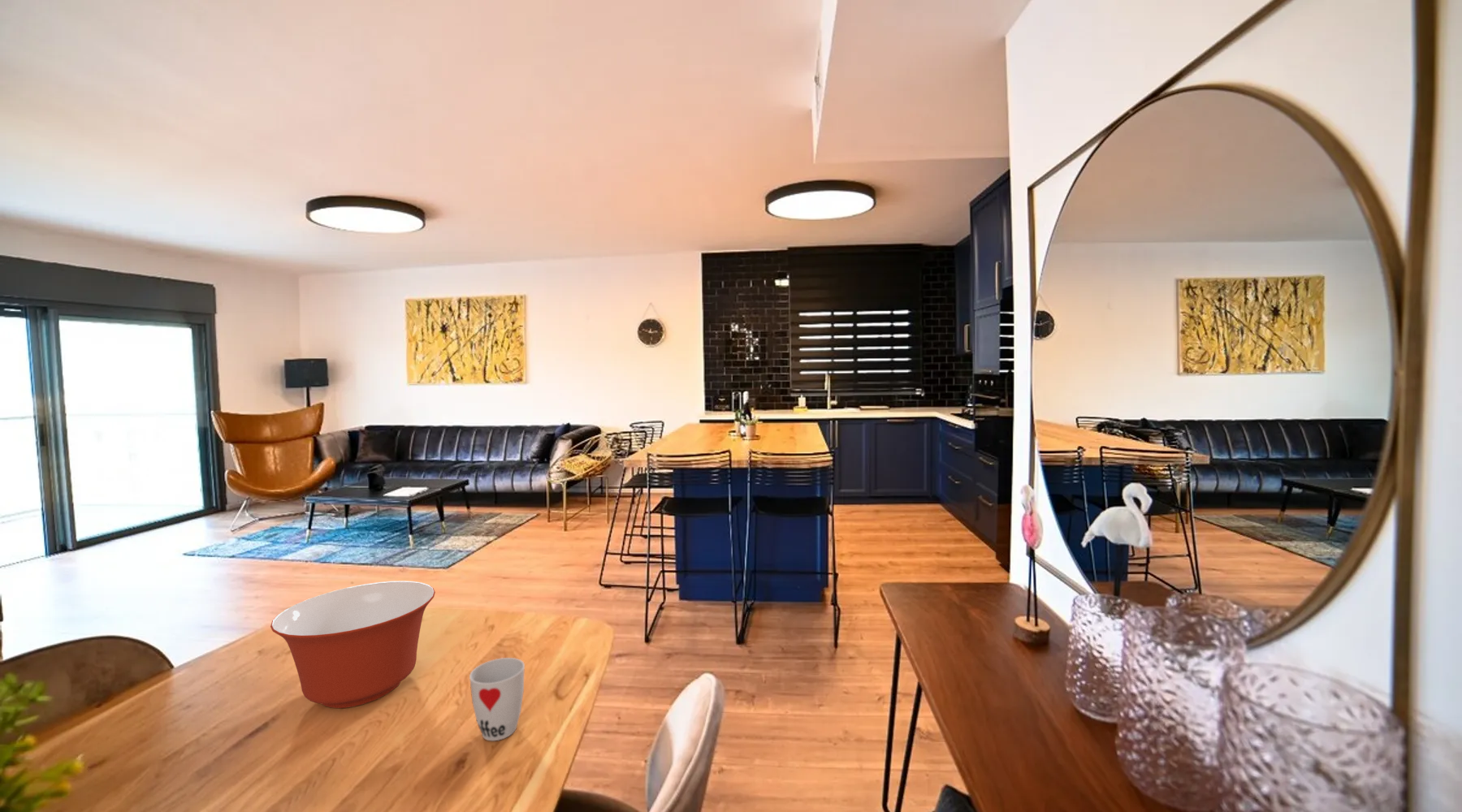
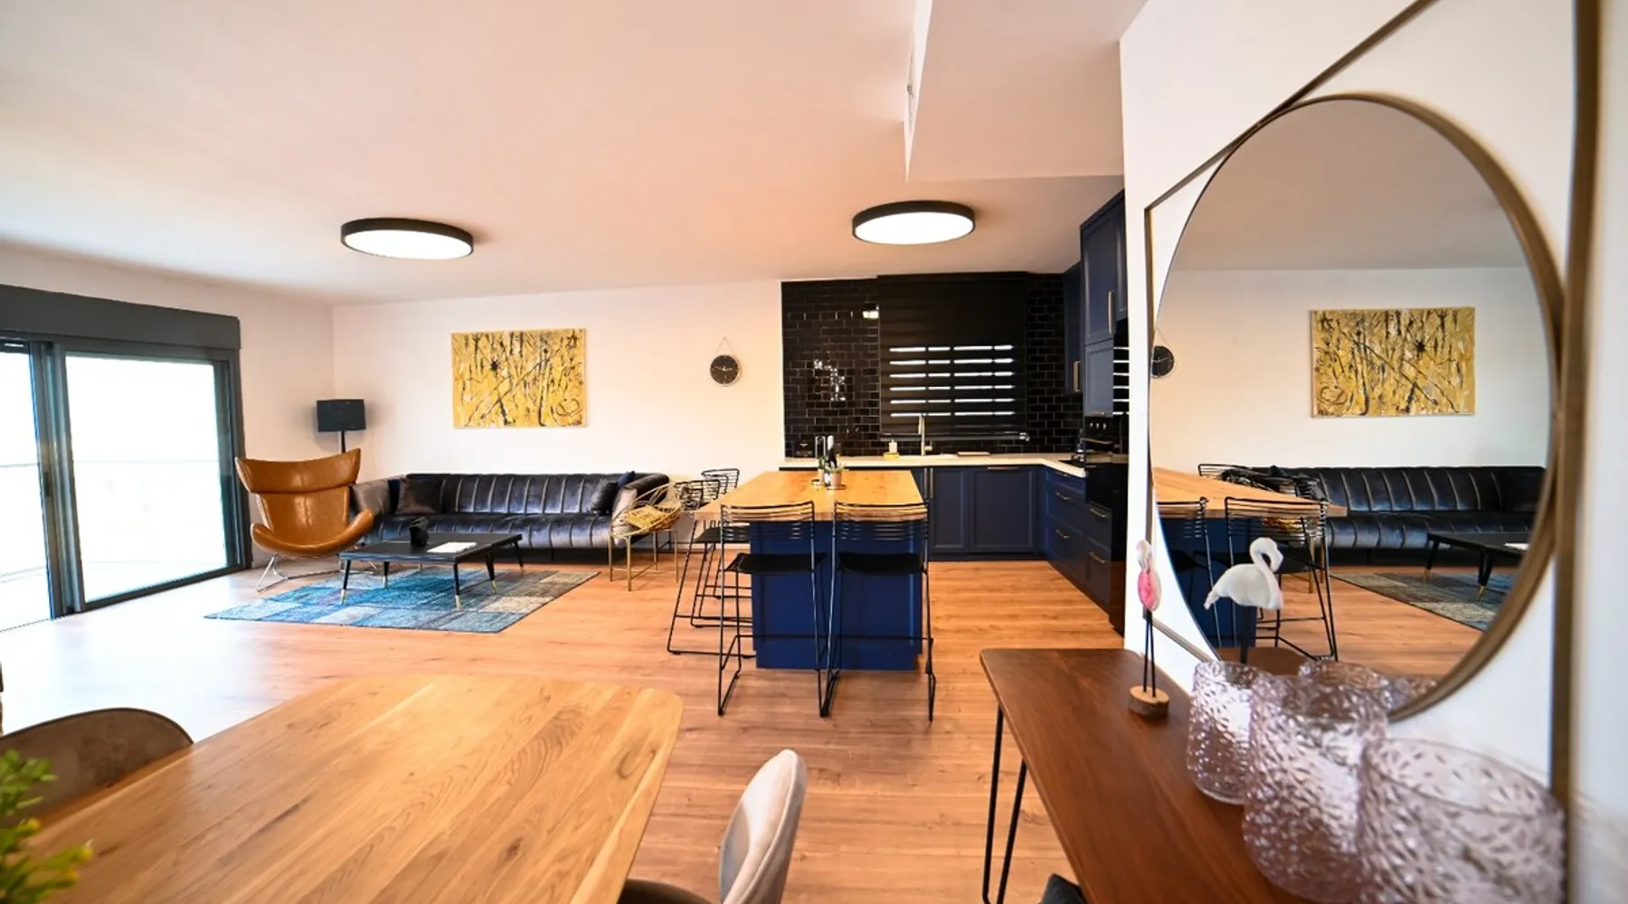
- cup (498, 700)
- mixing bowl (360, 646)
